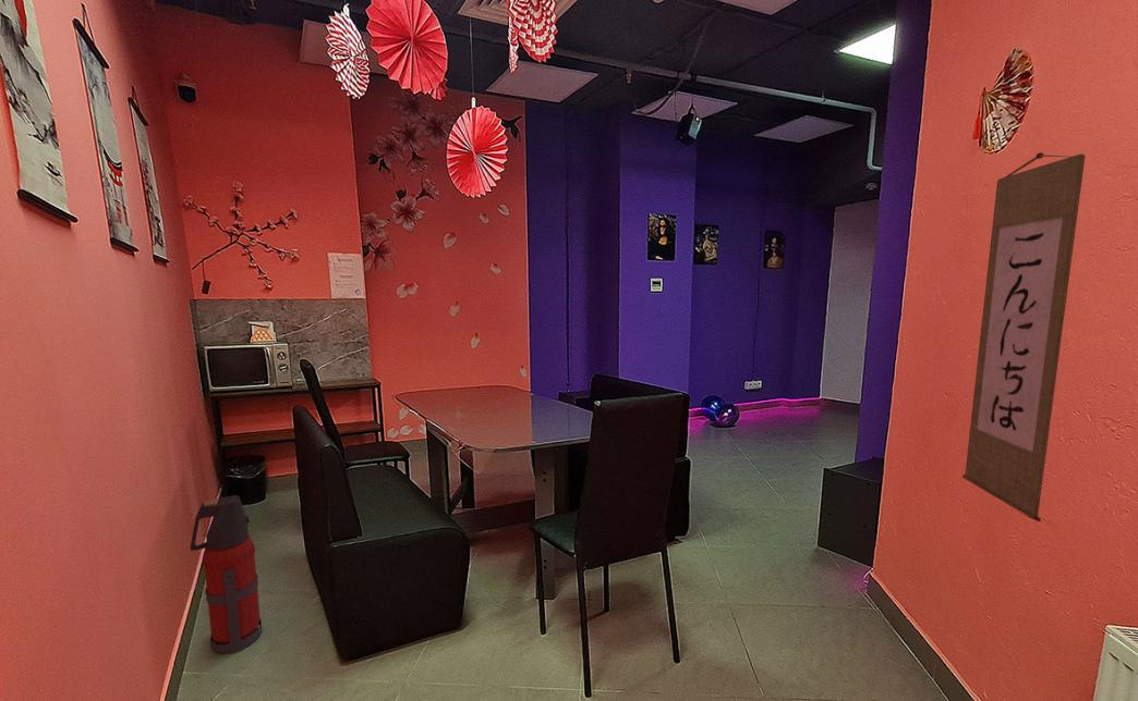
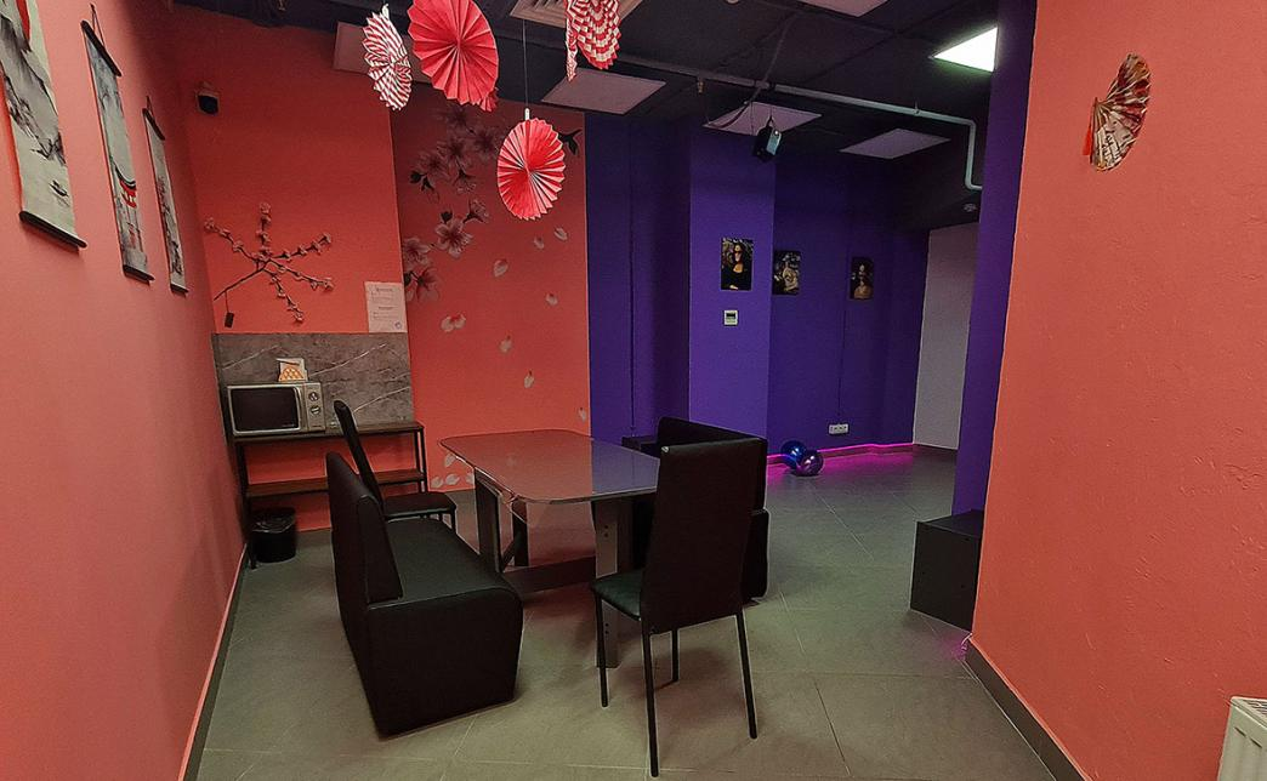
- fire extinguisher (226, 571)
- wall scroll (1017, 332)
